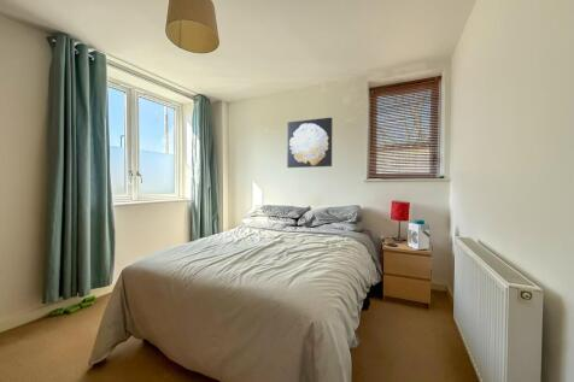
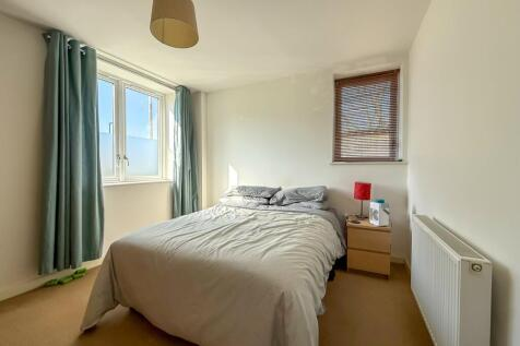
- wall art (309, 143)
